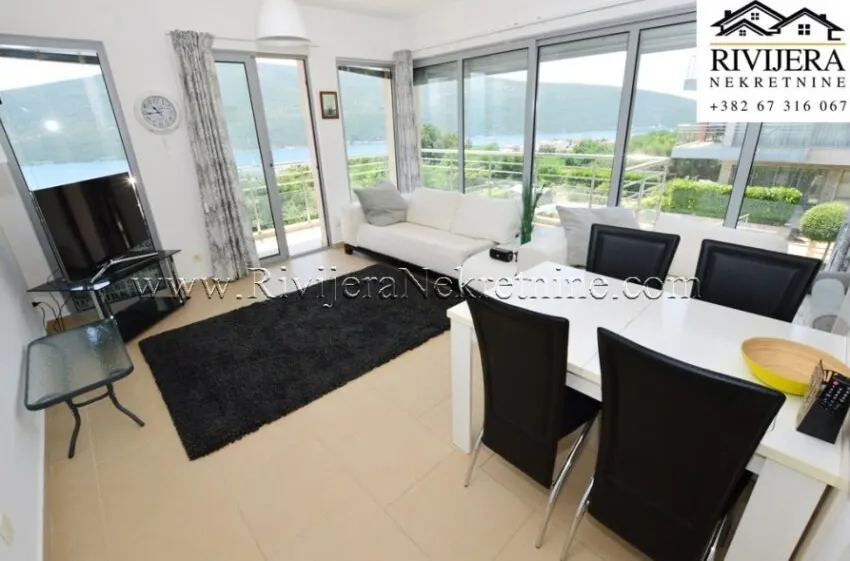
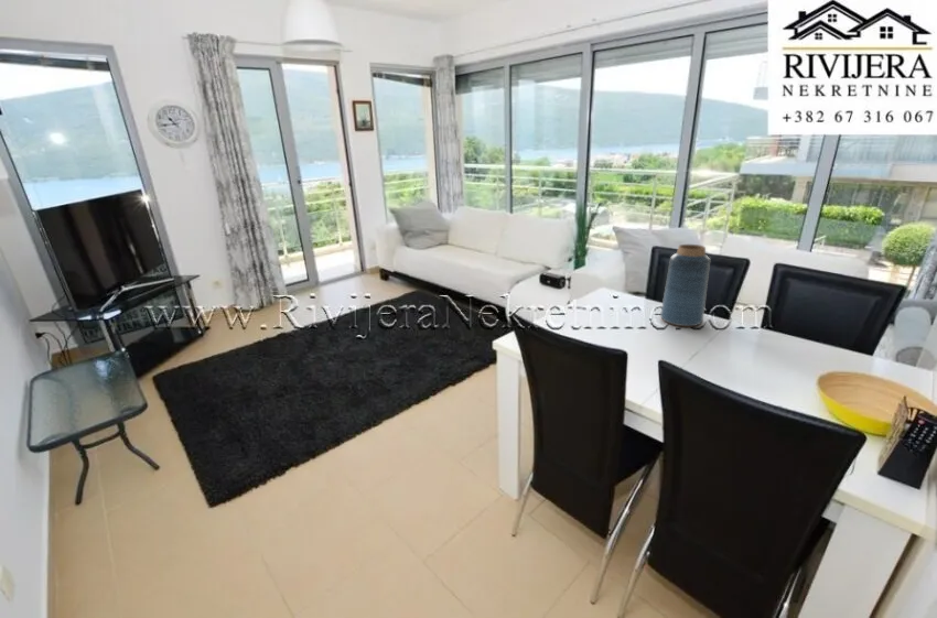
+ vase (686, 284)
